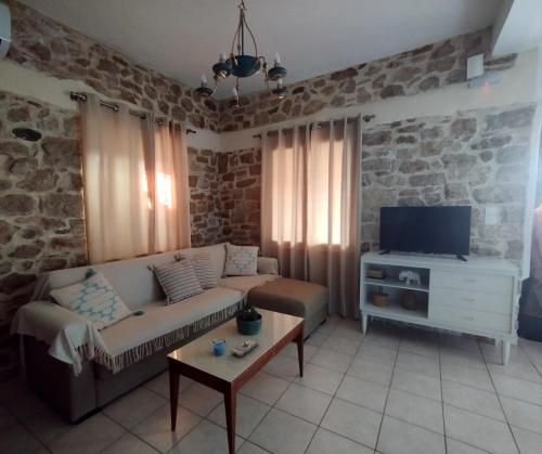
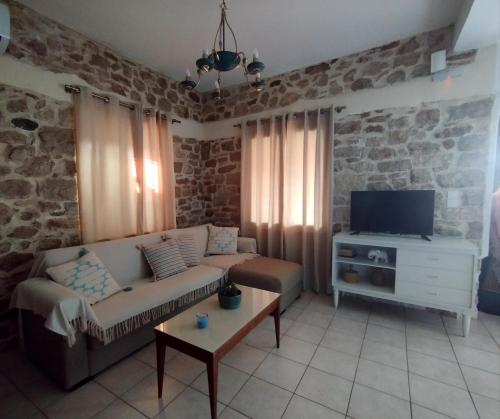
- remote control (245, 347)
